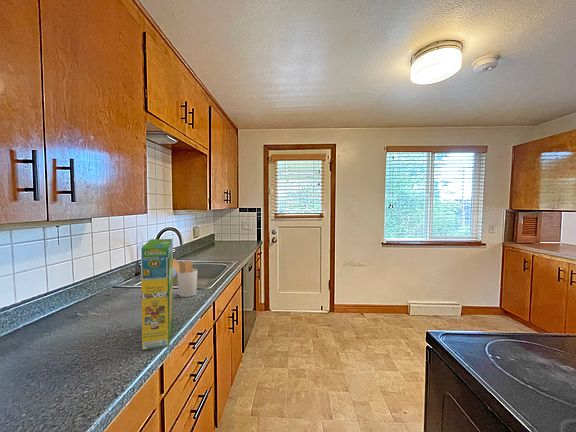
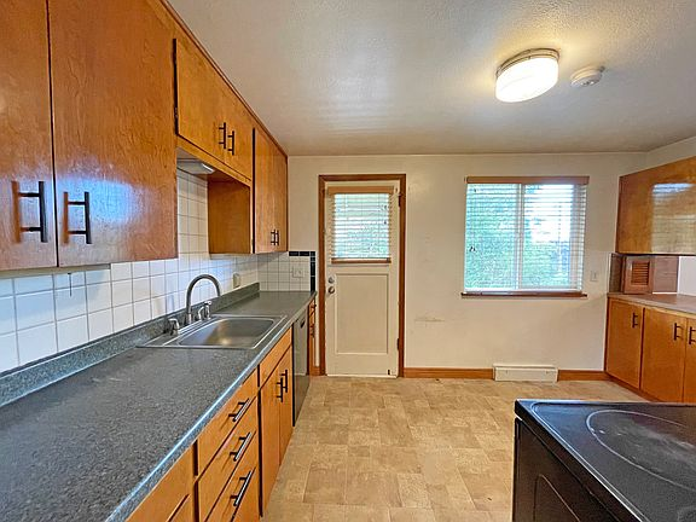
- utensil holder (182, 276)
- cereal box (159, 288)
